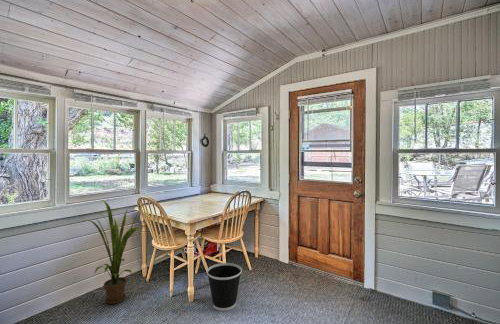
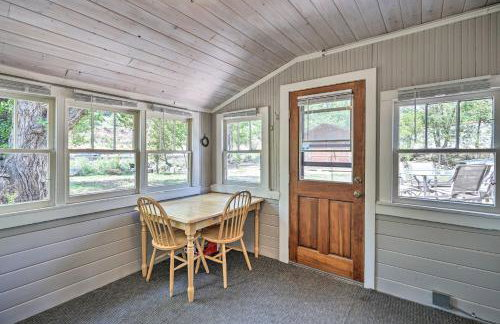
- wastebasket (224, 287)
- house plant (112, 250)
